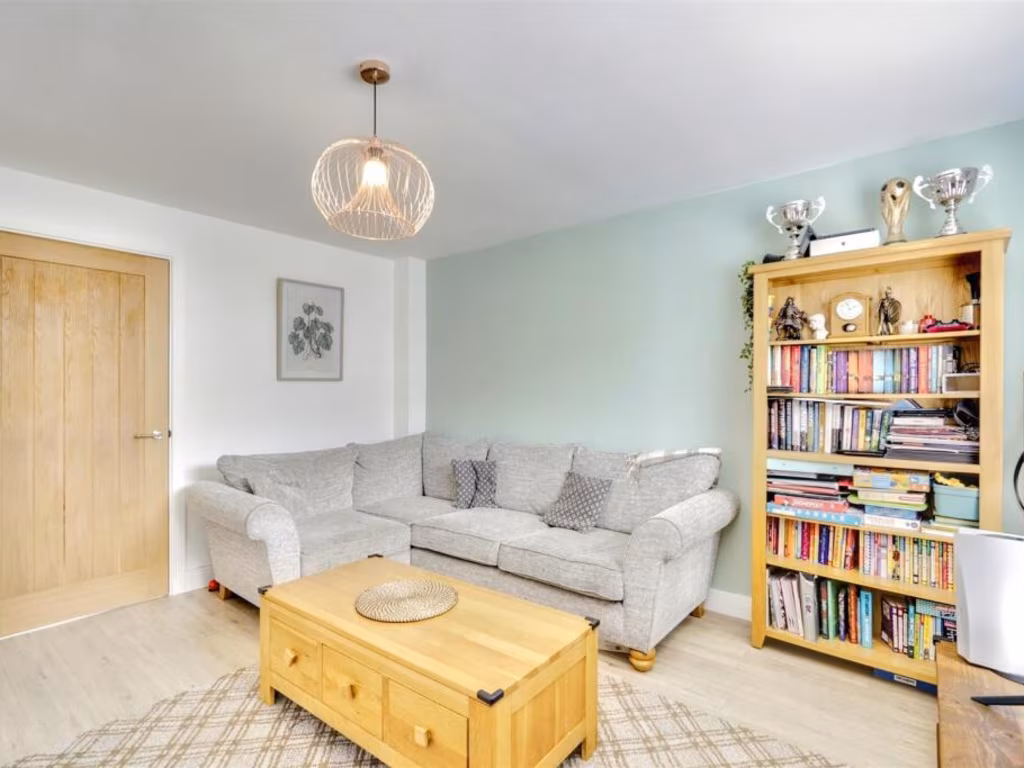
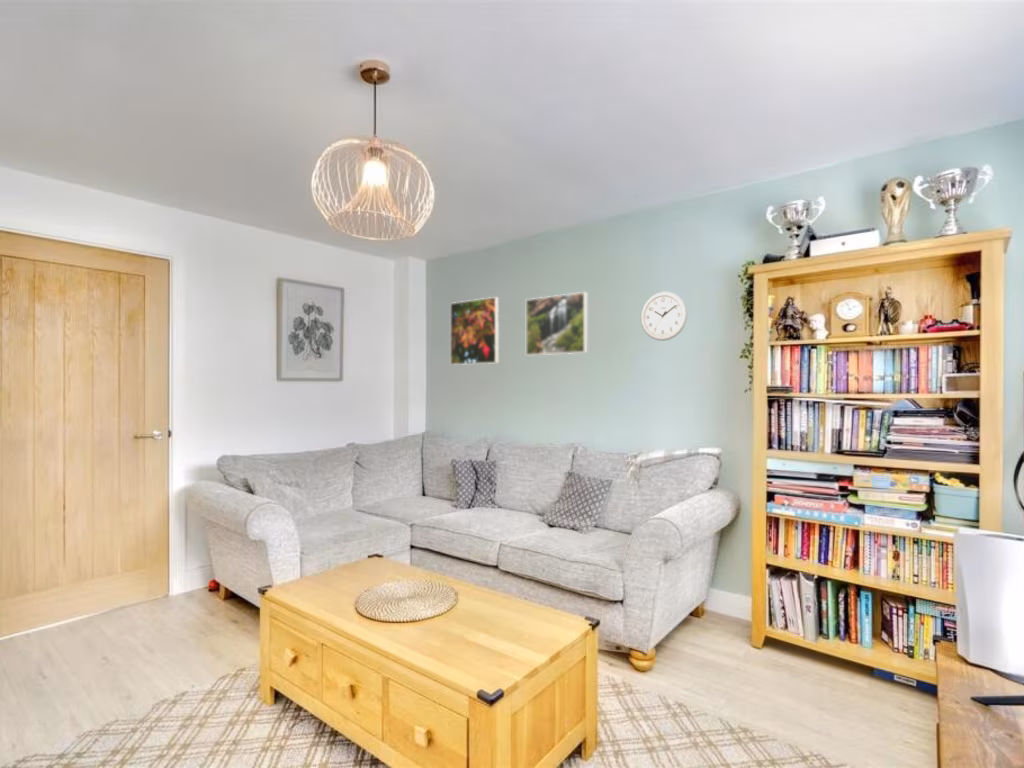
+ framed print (473, 332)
+ wall clock (662, 316)
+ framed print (555, 325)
